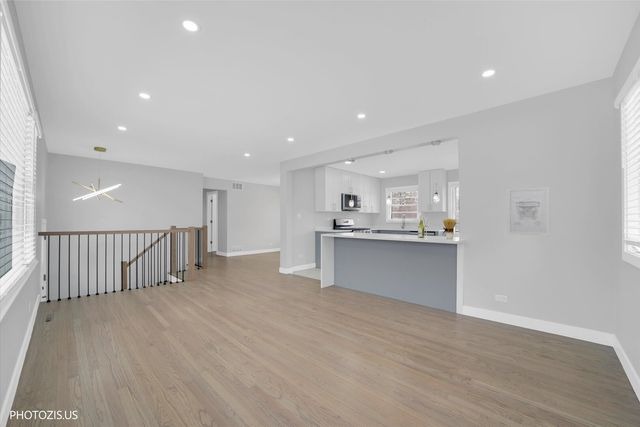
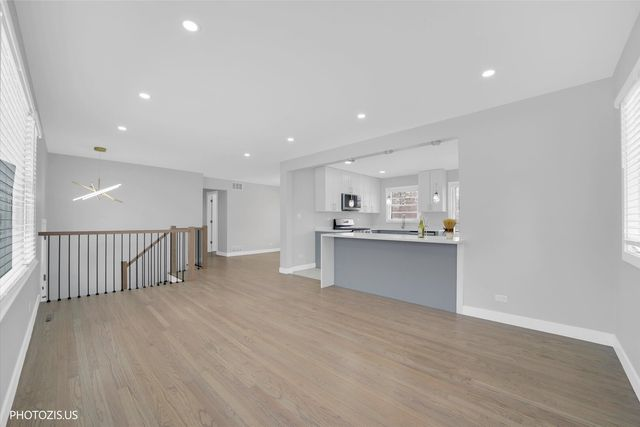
- wall art (527, 211)
